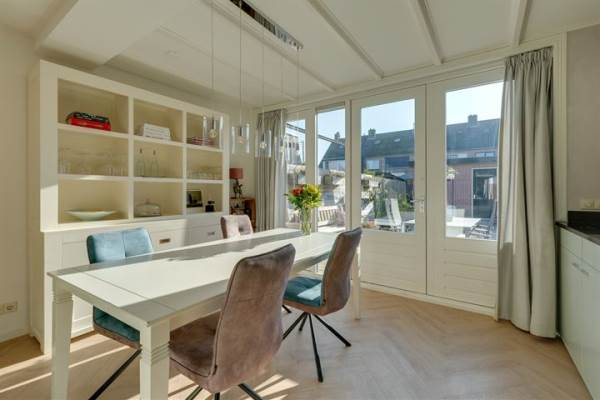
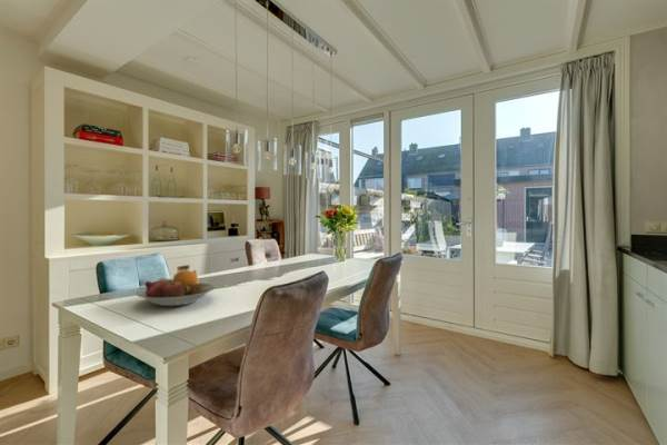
+ fruit bowl (177, 286)
